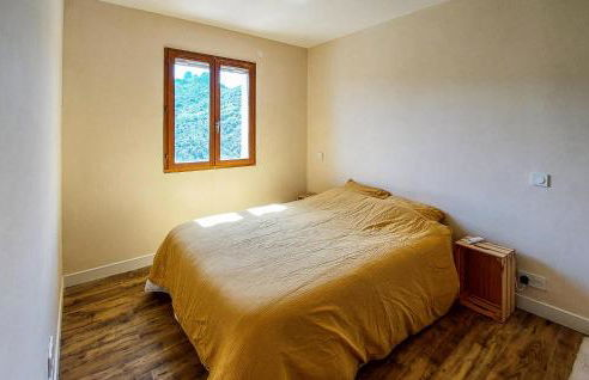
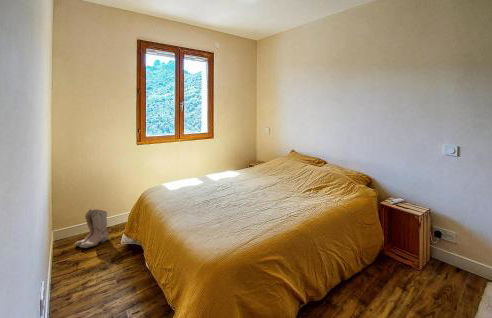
+ boots (91, 226)
